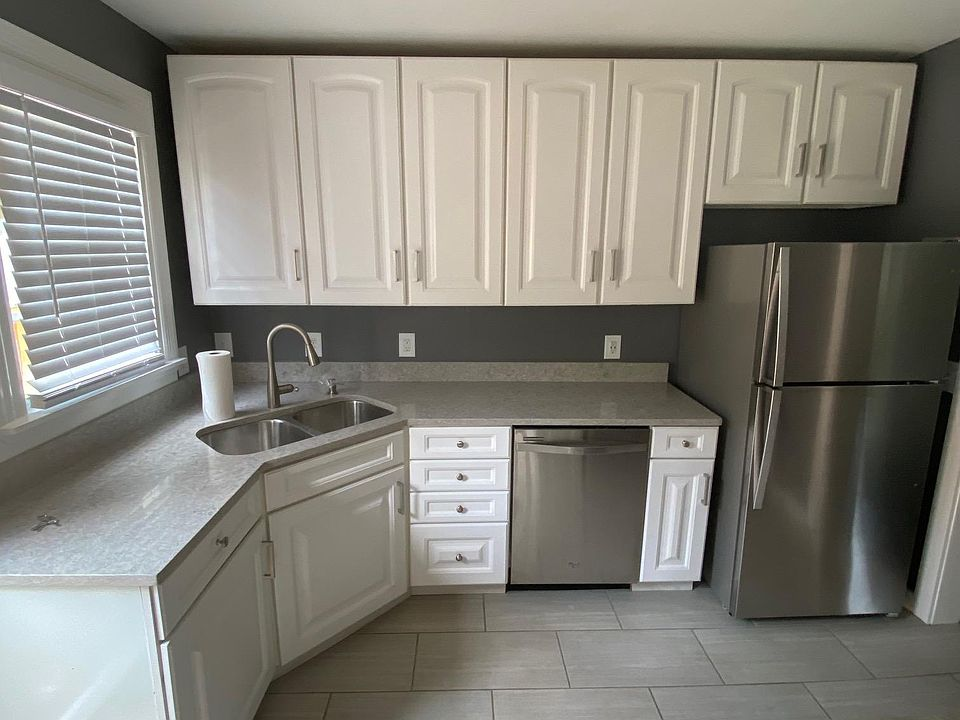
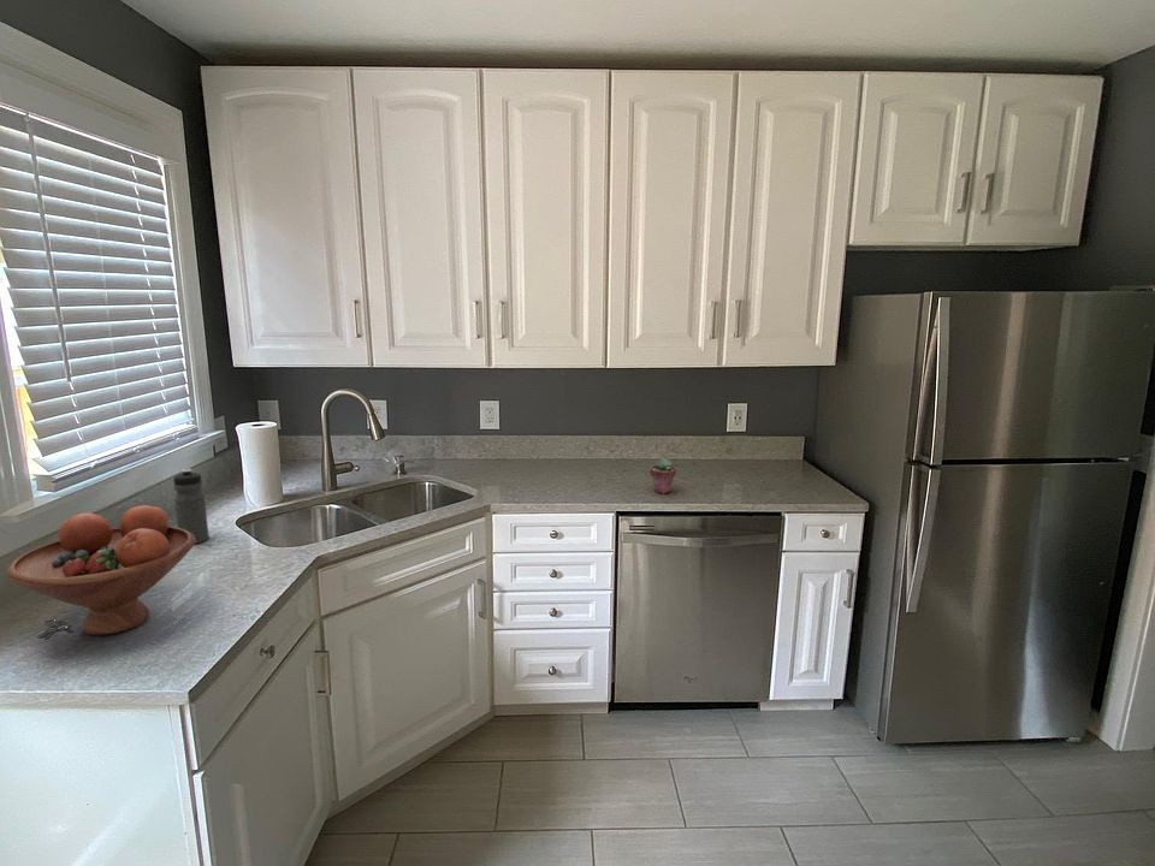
+ fruit bowl (109, 573)
+ water bottle (190, 505)
+ potted succulent (662, 474)
